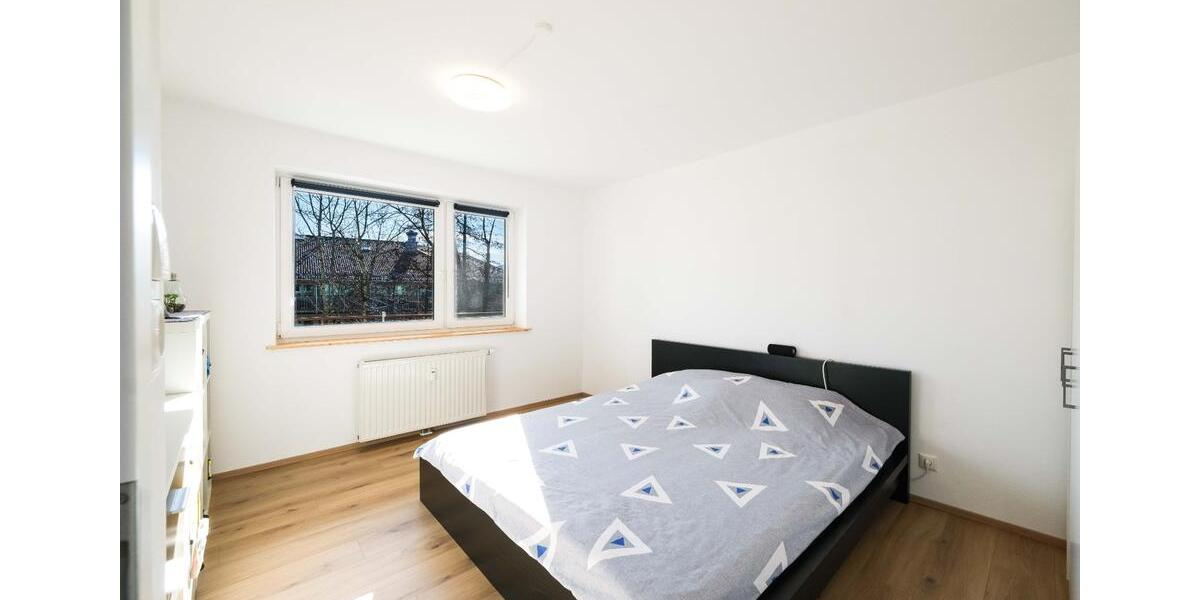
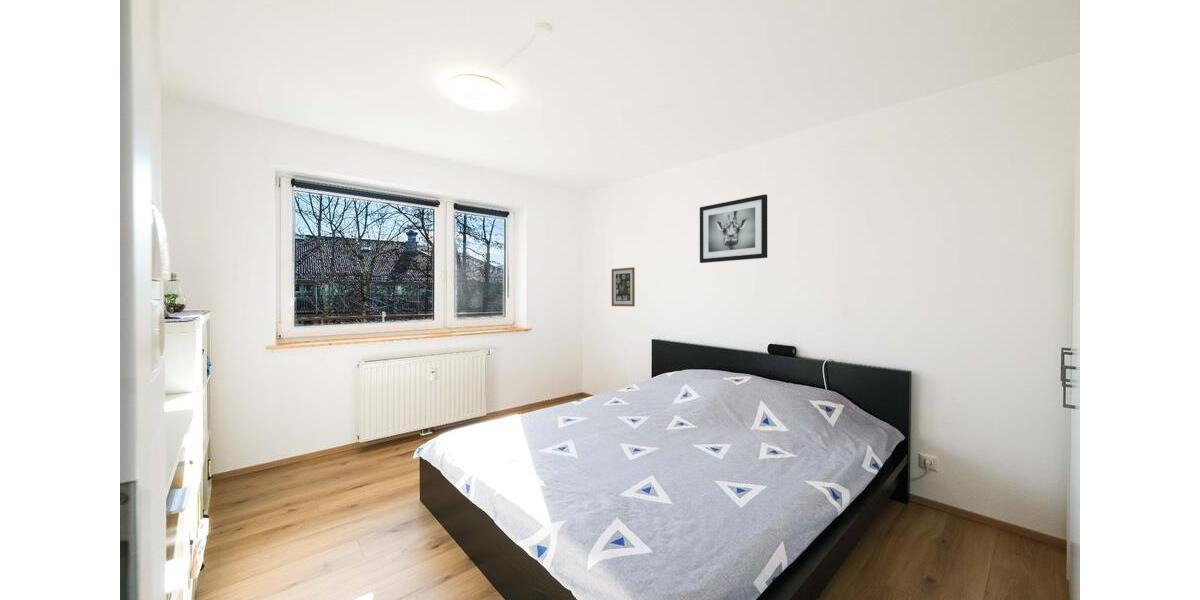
+ wall art (731, 230)
+ wall art (622, 287)
